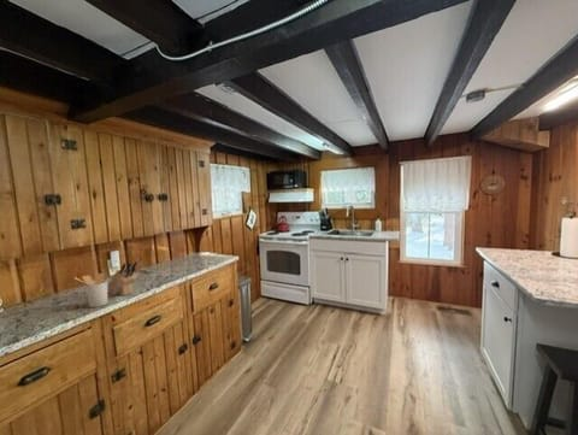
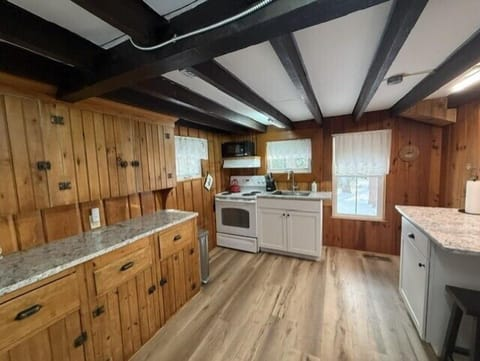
- knife block (122, 276)
- utensil holder (92, 289)
